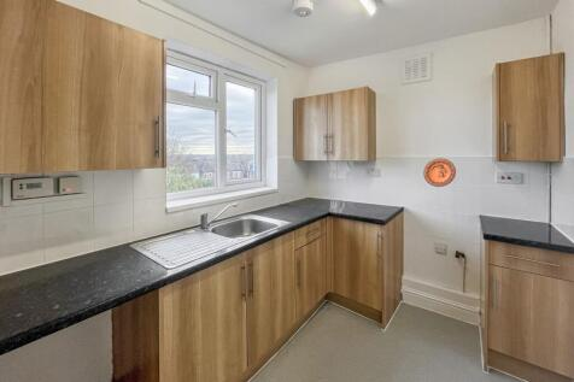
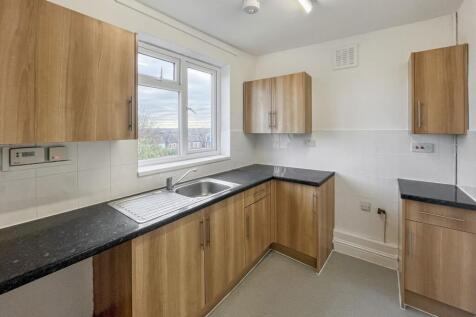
- decorative plate (439, 172)
